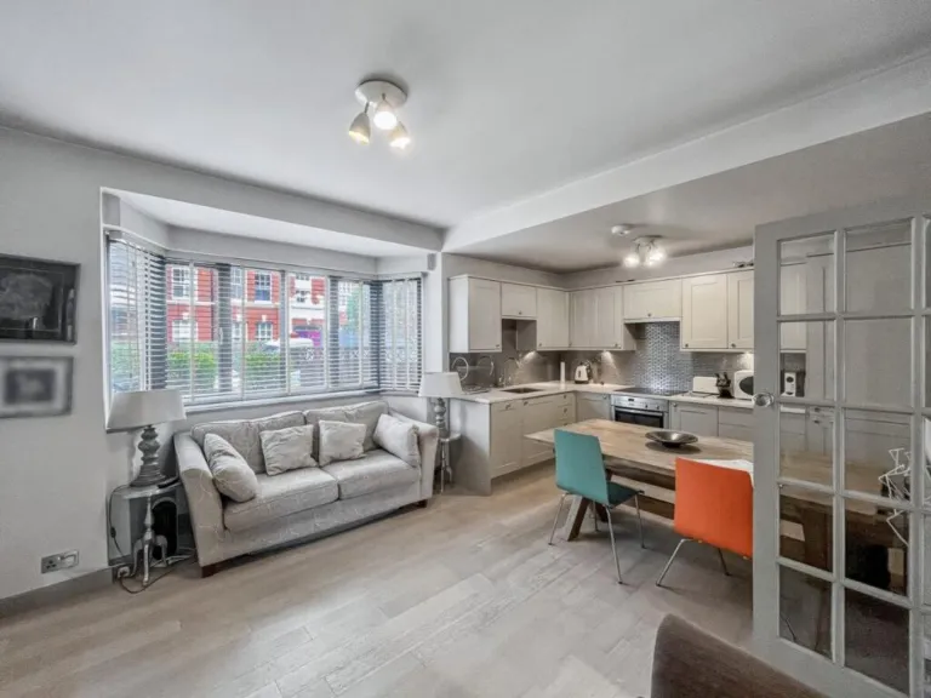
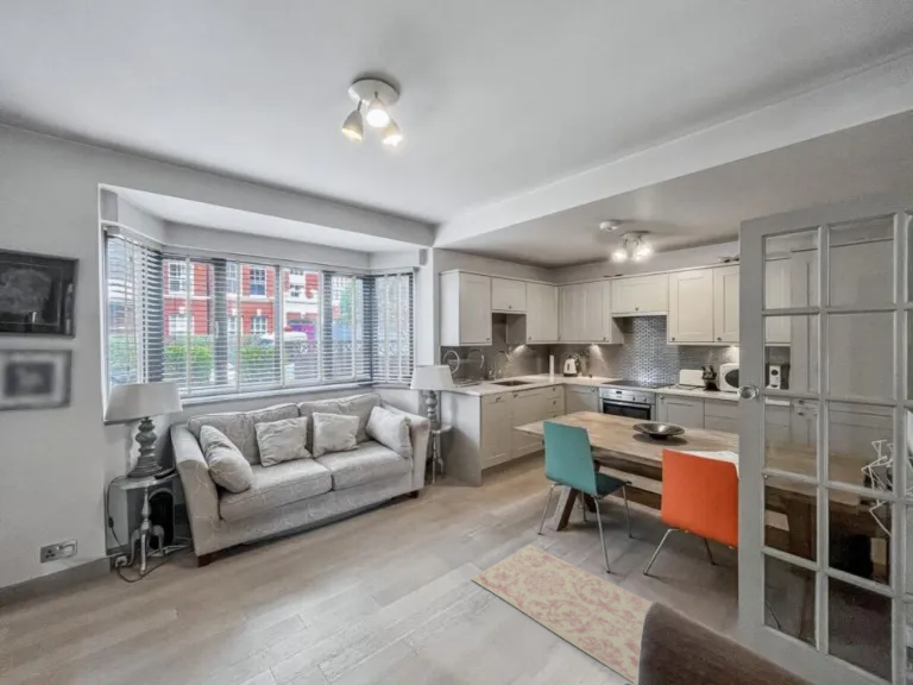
+ rug (585, 604)
